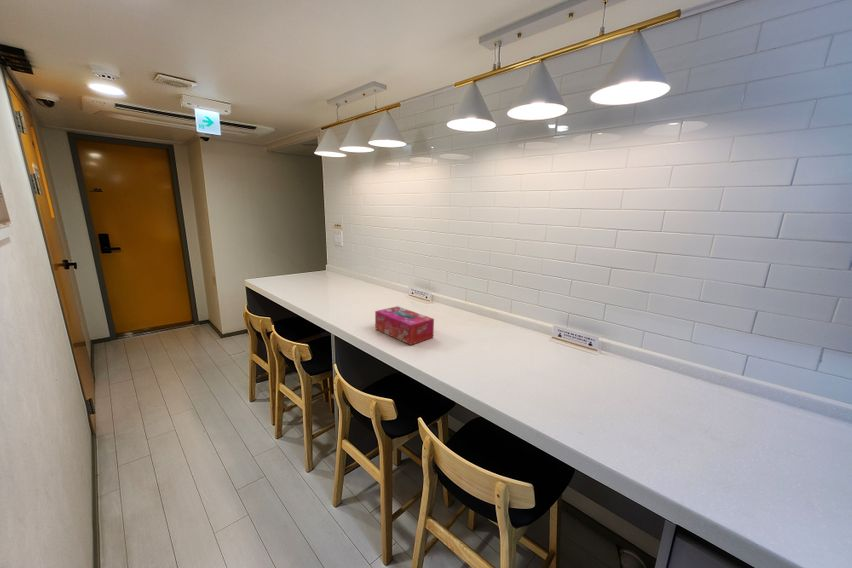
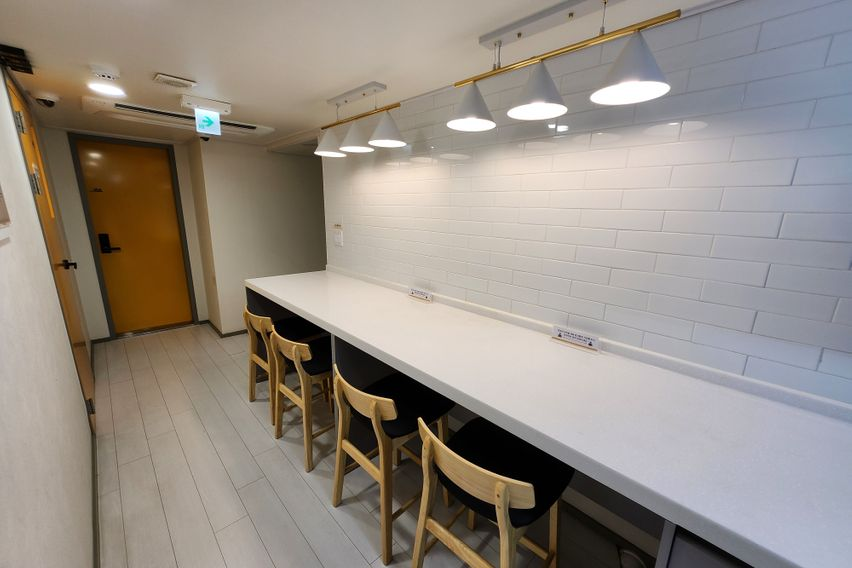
- tissue box (403, 324)
